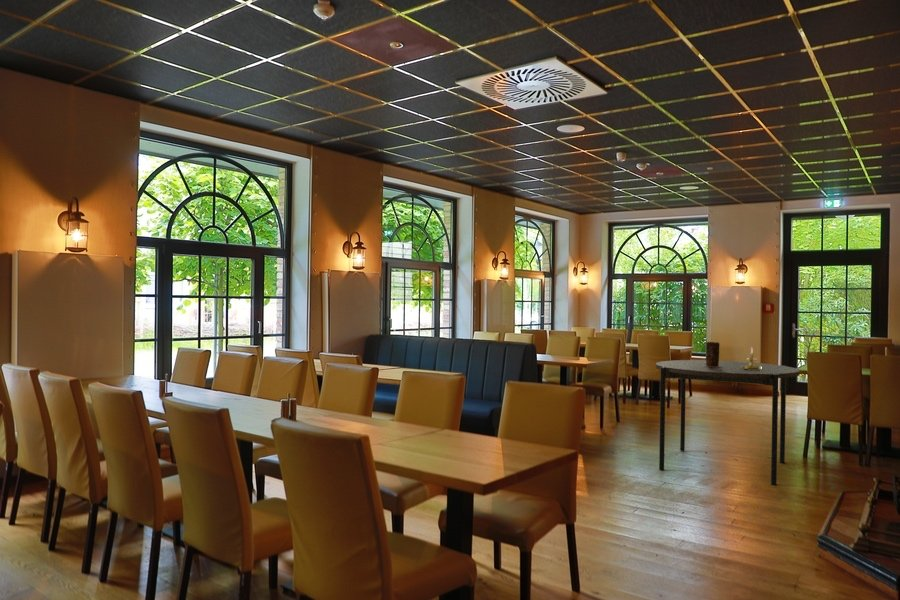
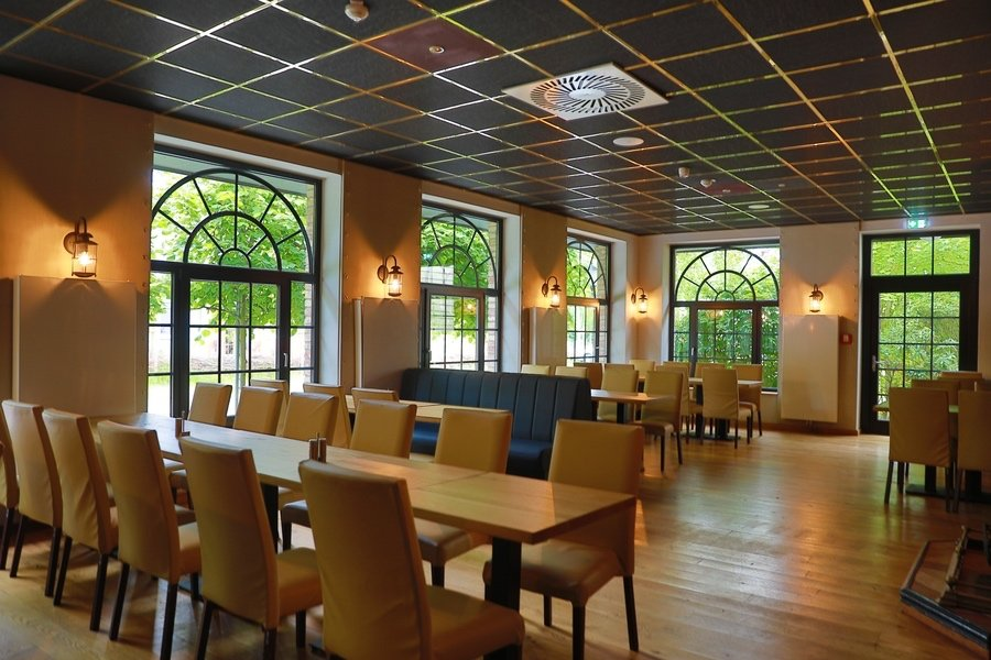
- vase (713, 354)
- candle holder (752, 357)
- dining table (724, 381)
